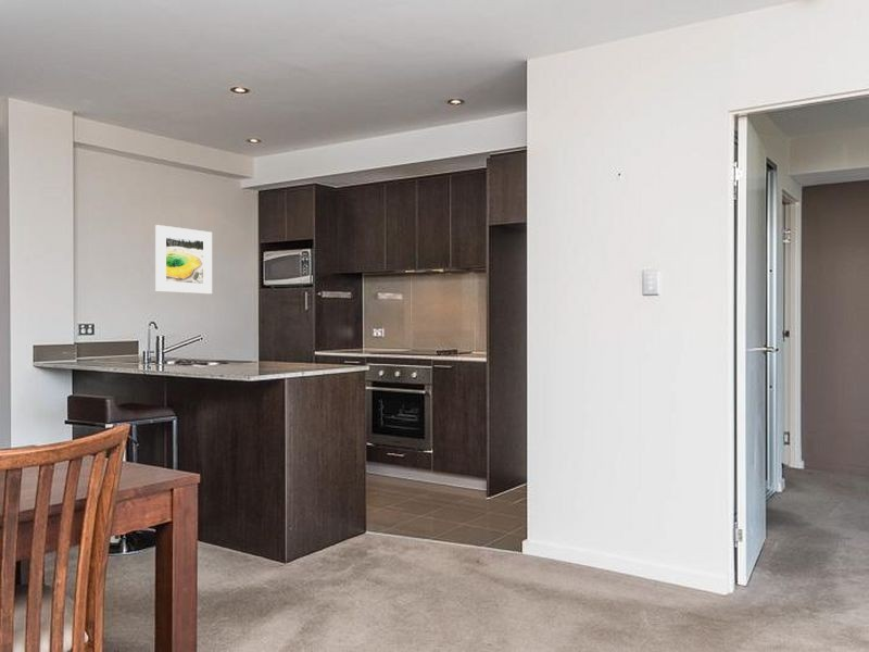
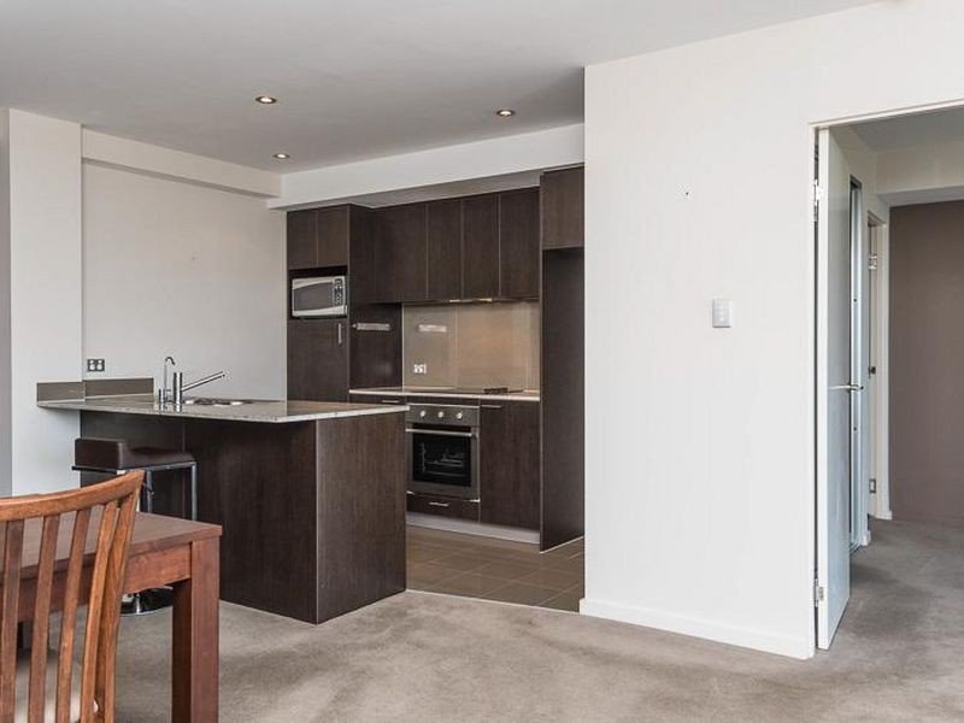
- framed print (185, 260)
